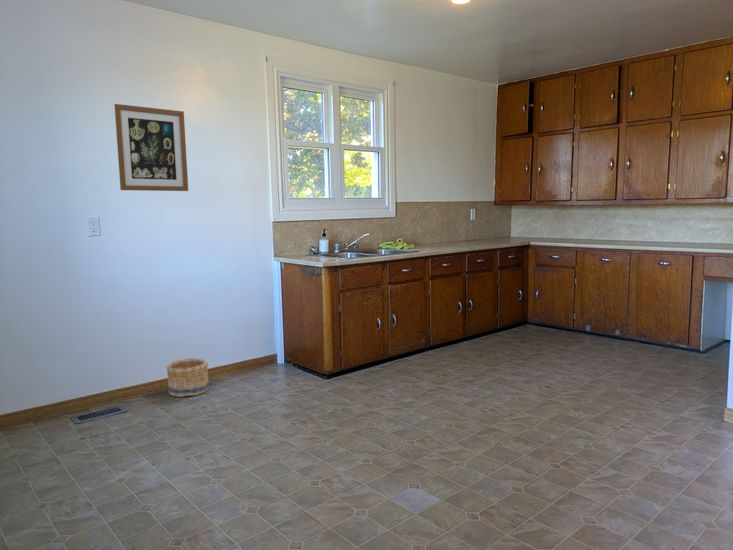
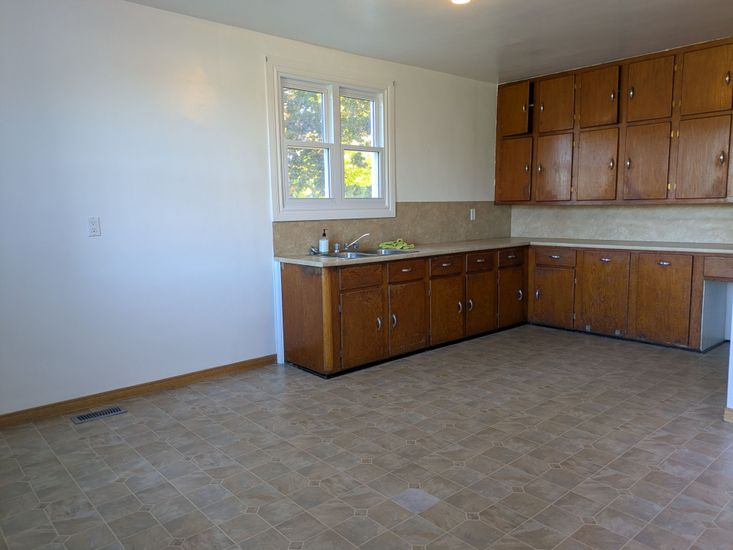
- wall art (153, 149)
- basket (188, 377)
